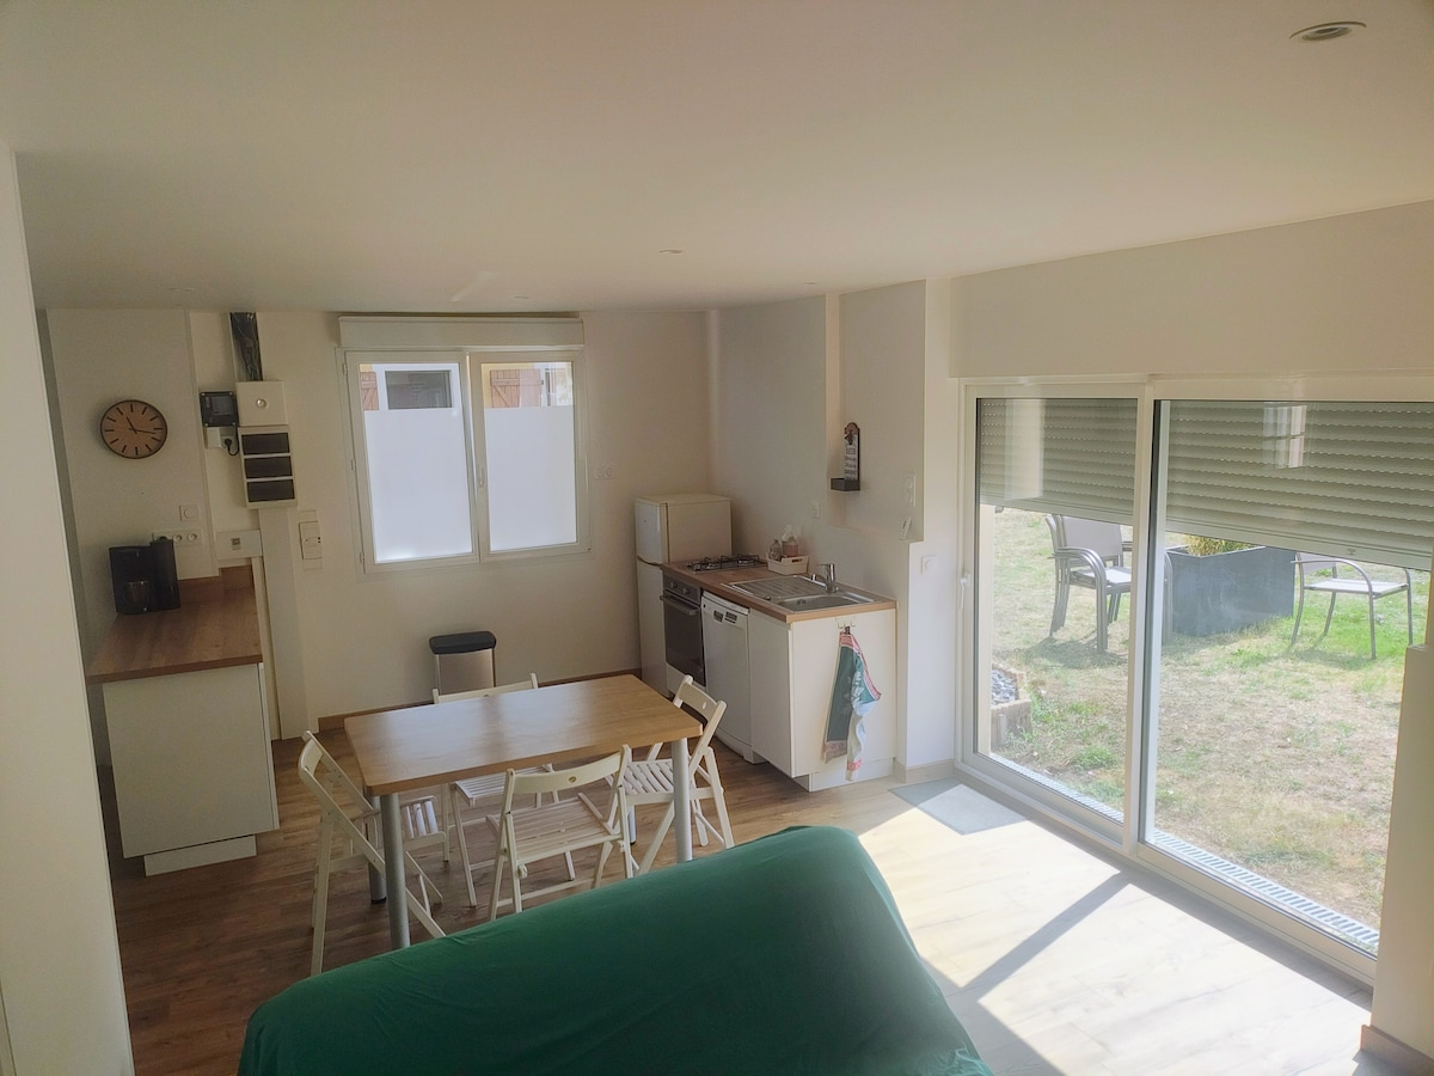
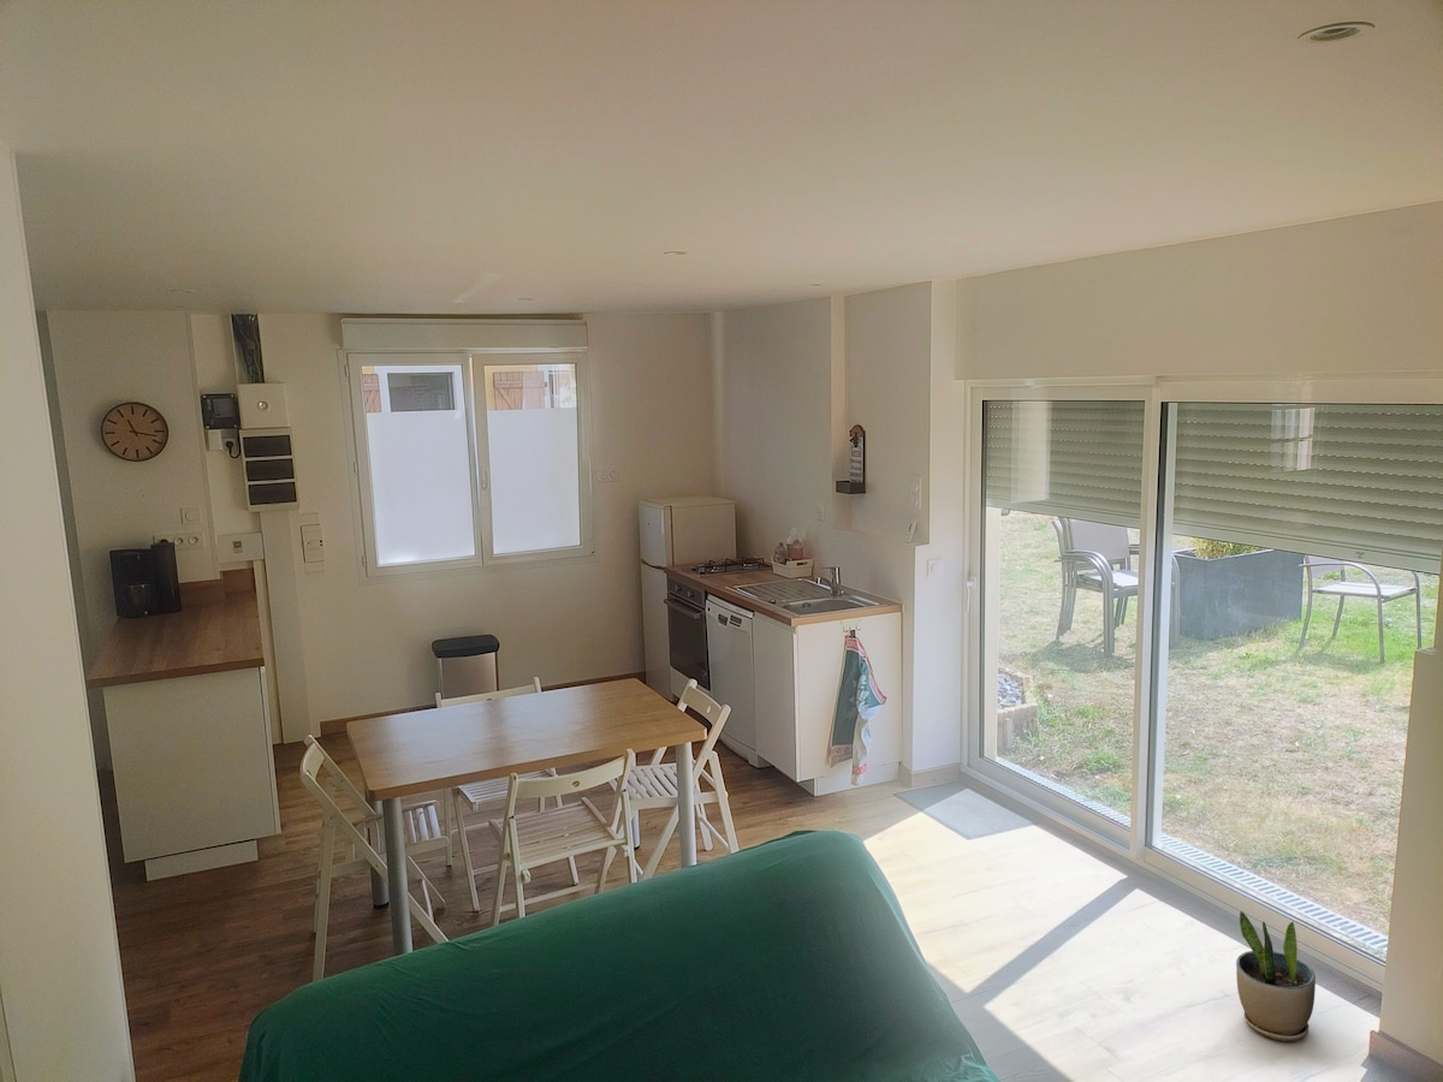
+ potted plant (1275, 965)
